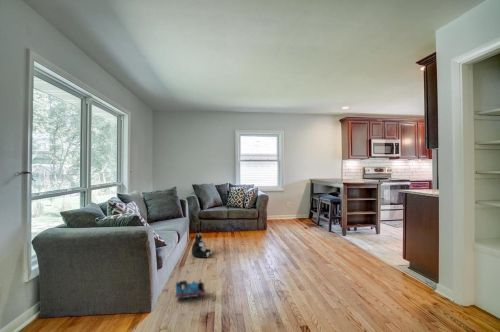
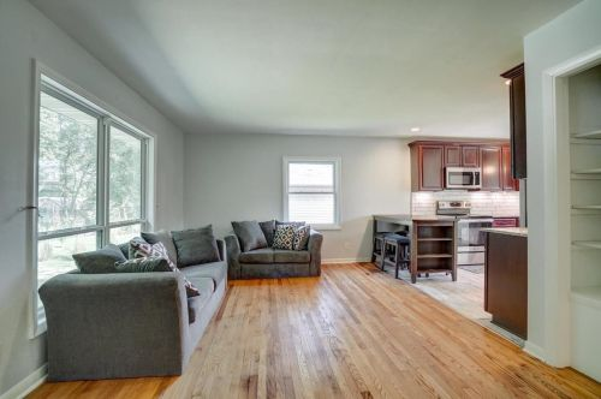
- toy train (190, 288)
- plush toy (201, 244)
